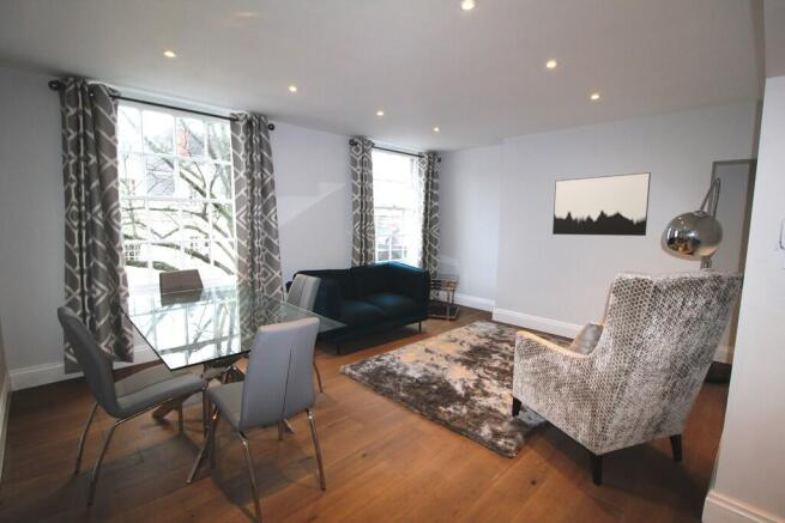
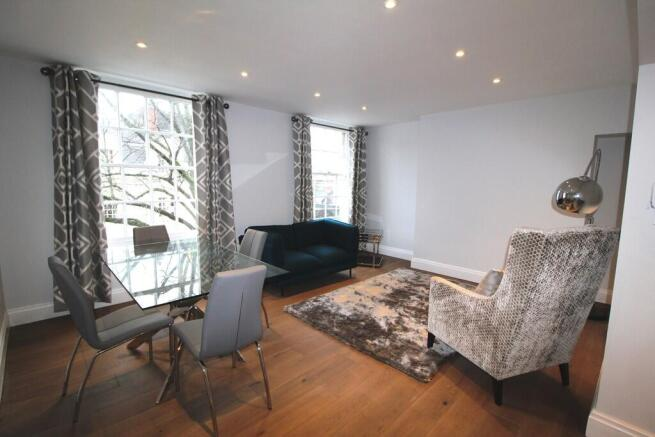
- wall art (597, 206)
